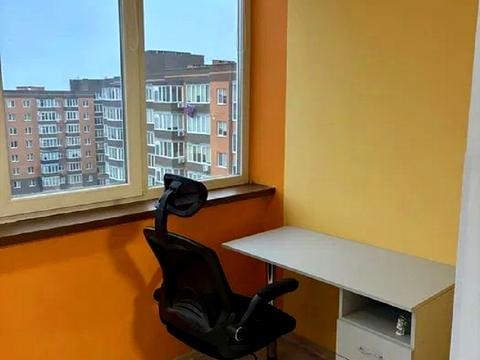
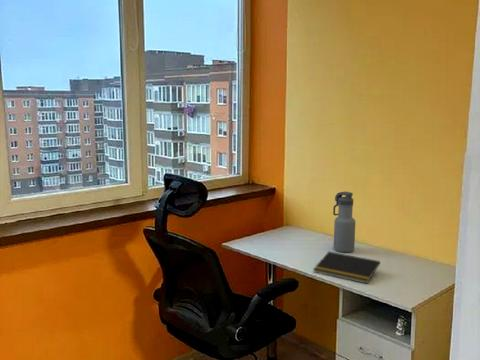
+ water bottle (344, 221)
+ notepad (346, 266)
